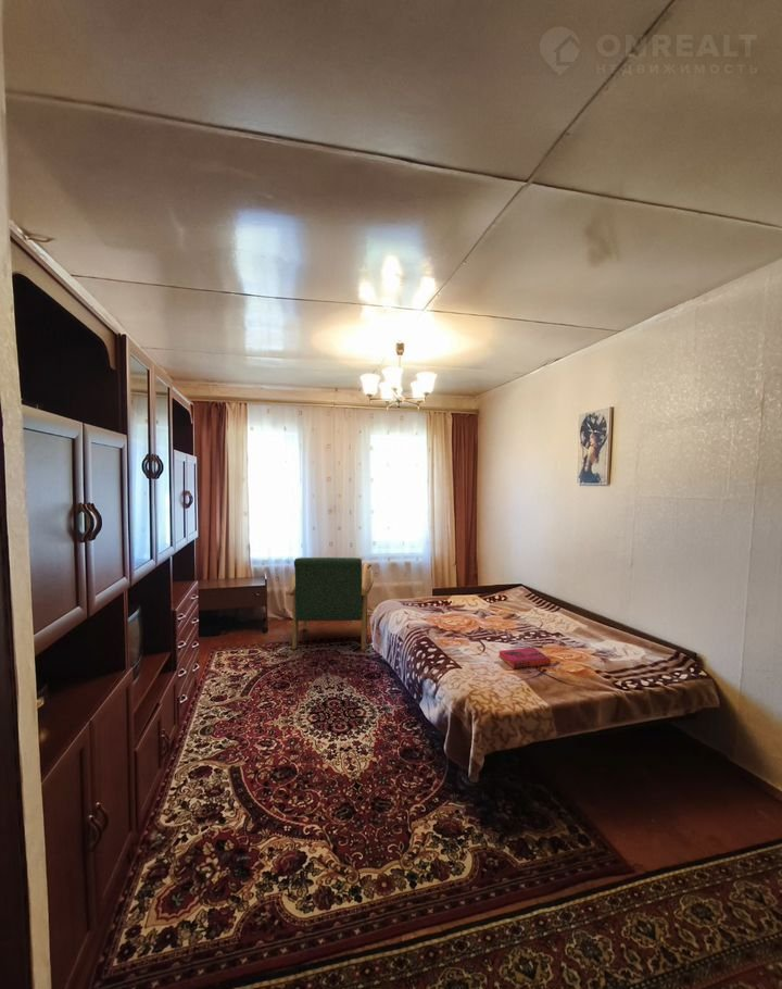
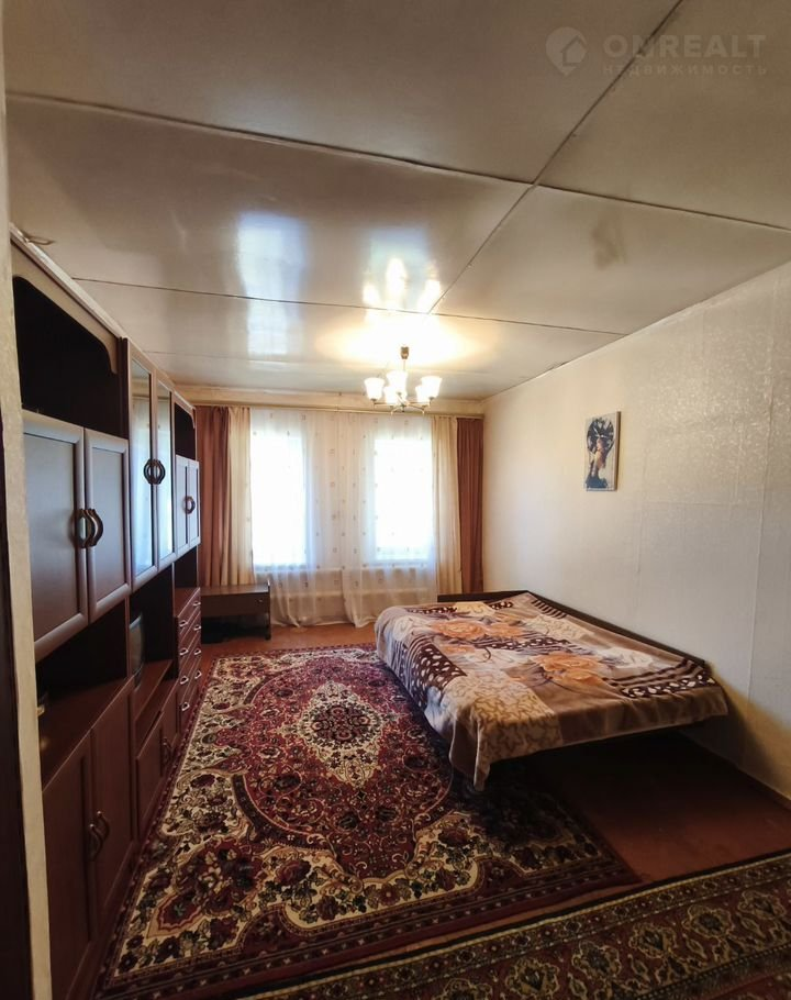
- hardback book (524, 658)
- armchair (332, 593)
